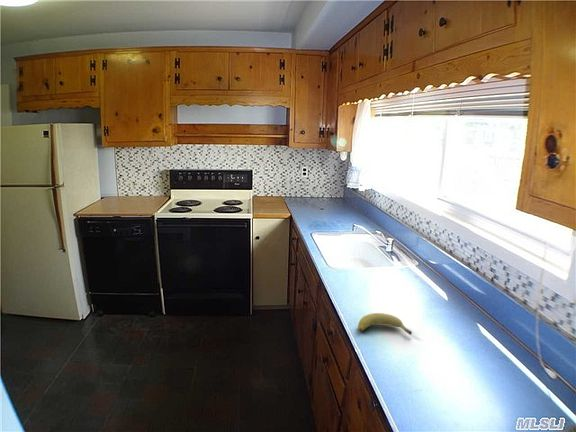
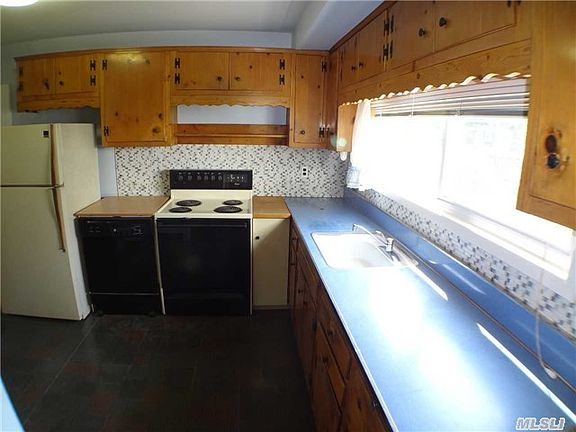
- fruit (382, 322)
